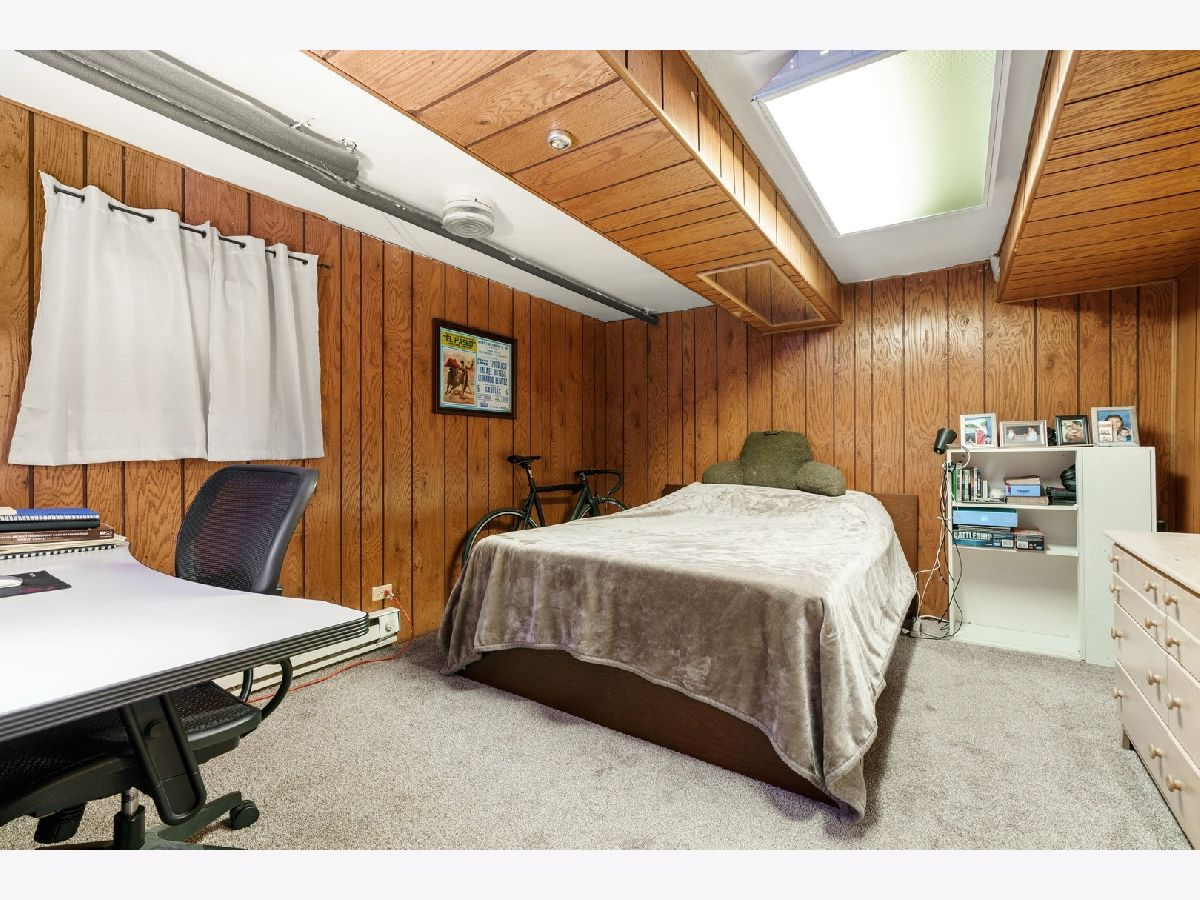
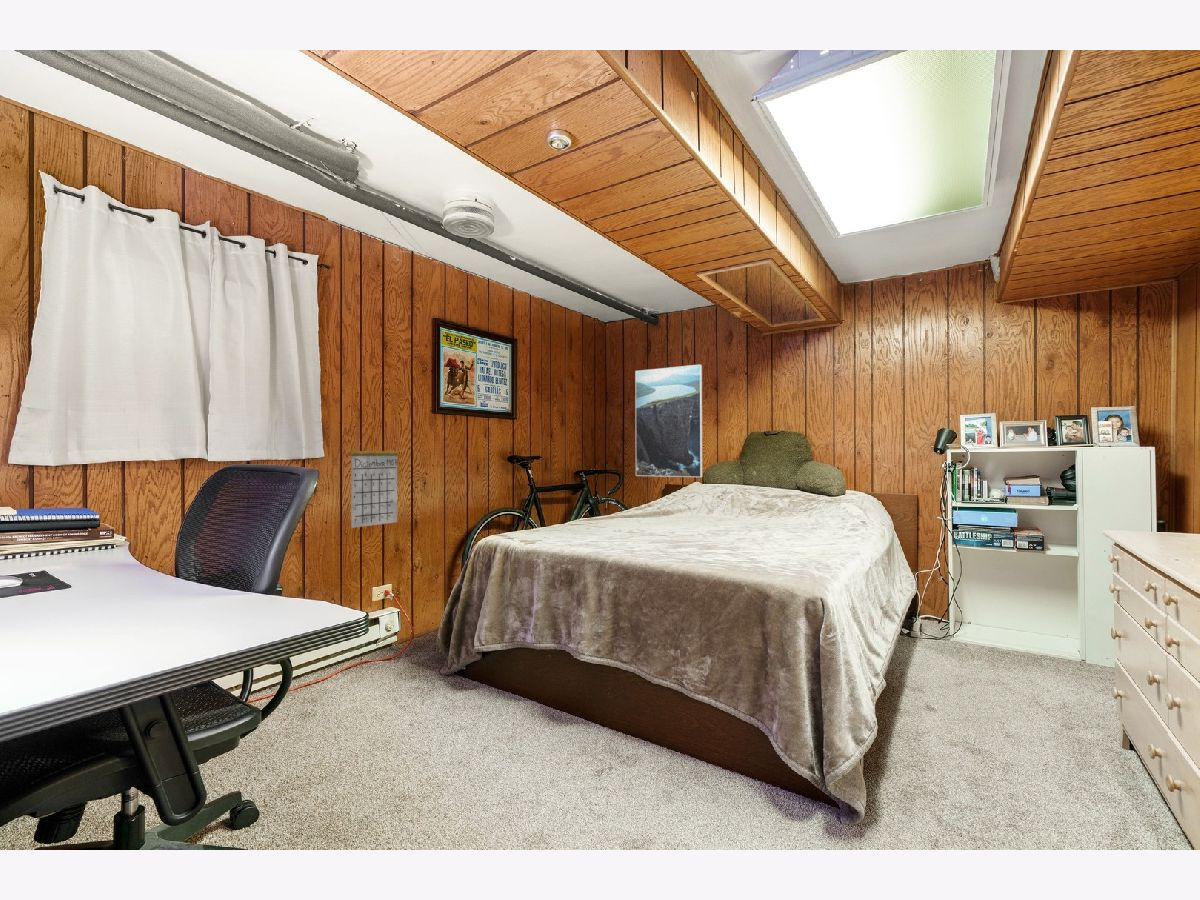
+ calendar (375, 479)
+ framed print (667, 422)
